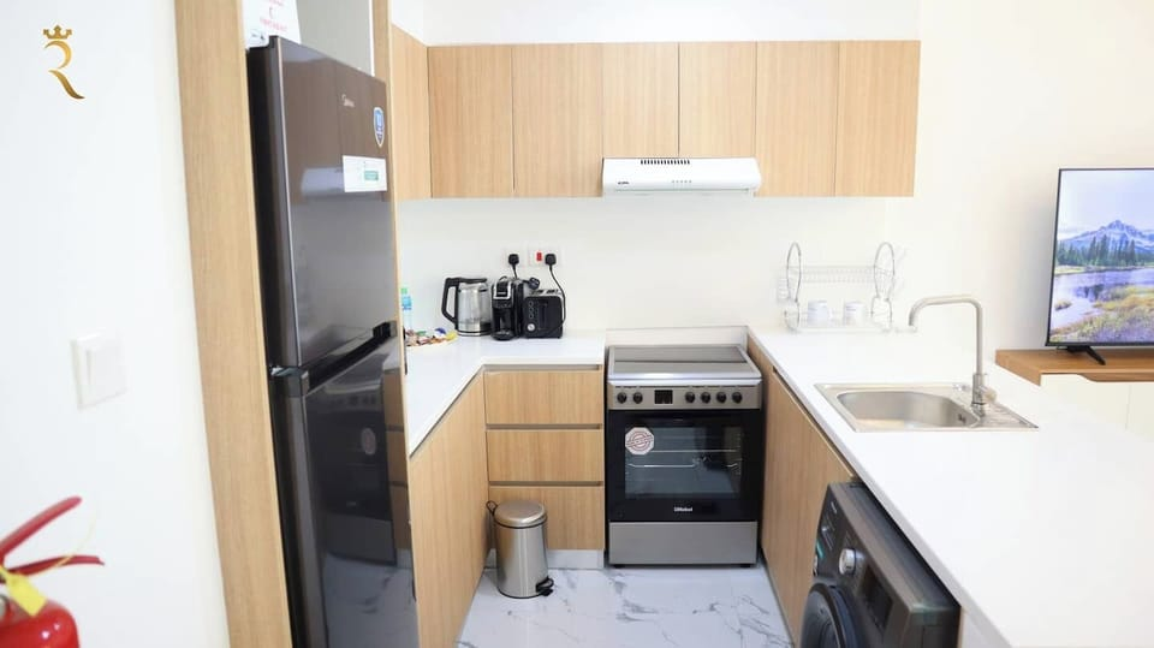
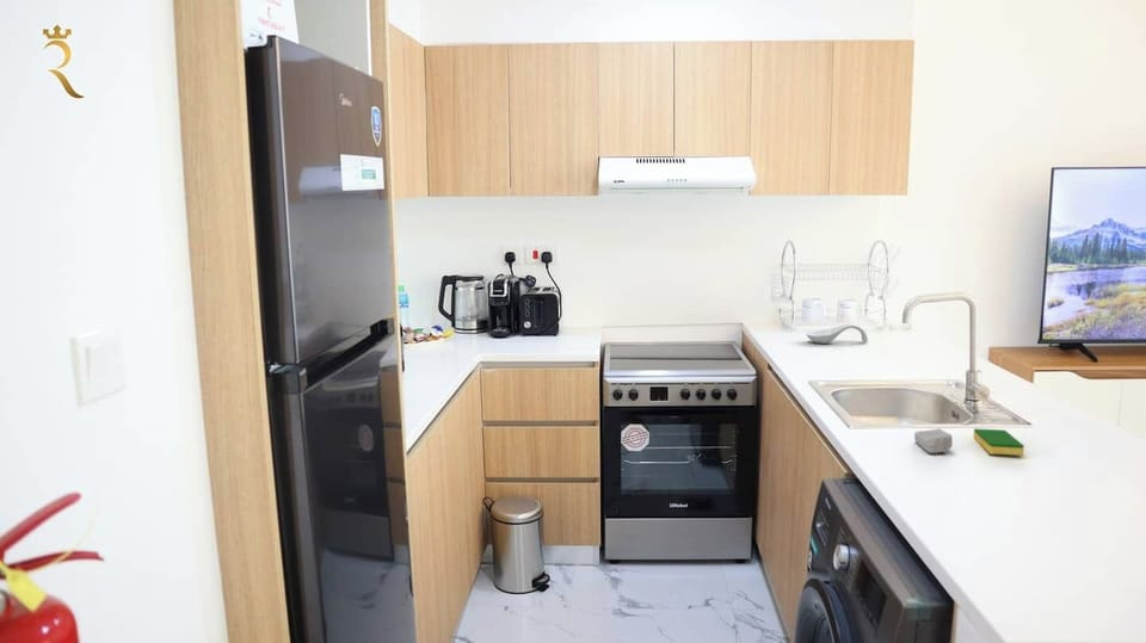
+ spoon rest (836, 333)
+ soap bar (932, 438)
+ dish sponge (997, 441)
